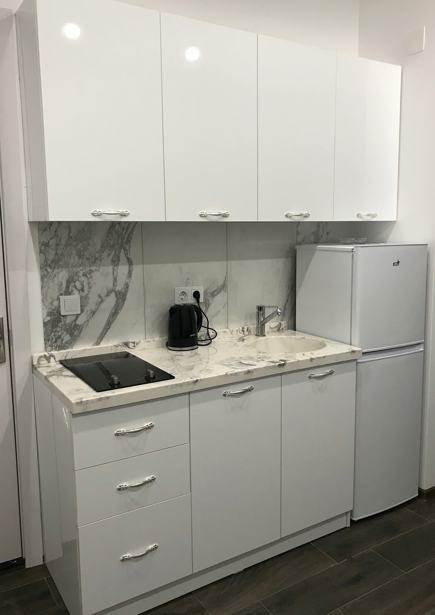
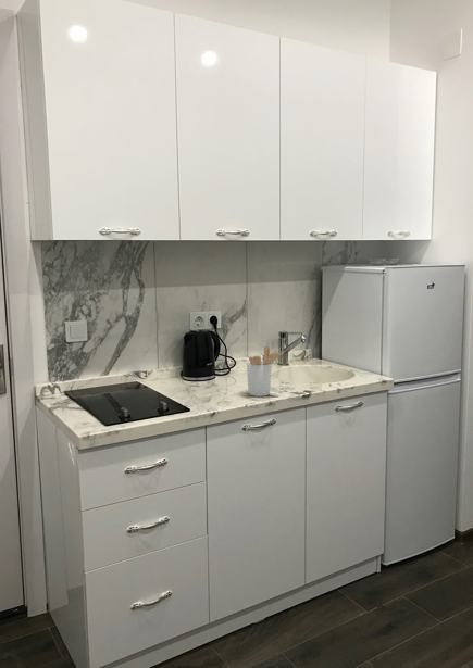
+ utensil holder (264, 371)
